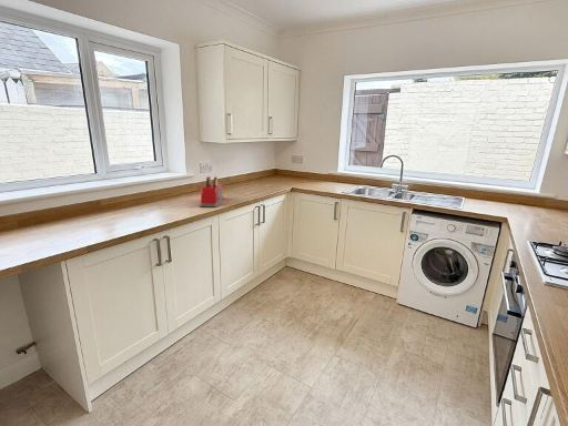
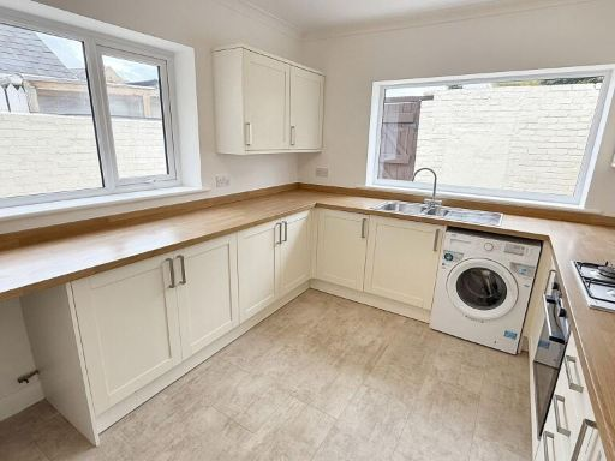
- toaster (212, 189)
